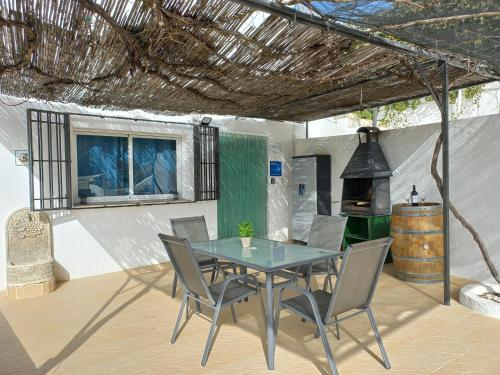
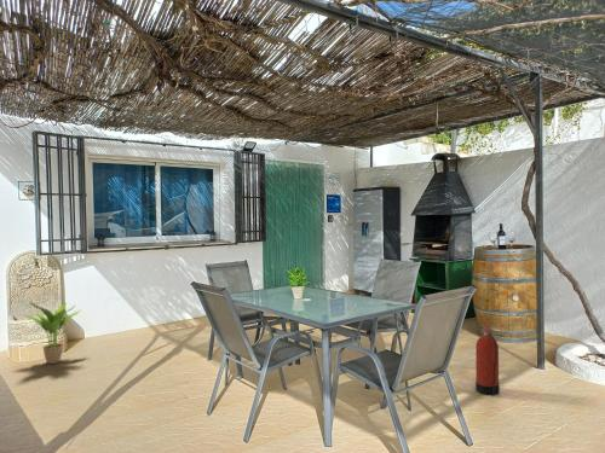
+ fire extinguisher (489, 358)
+ potted plant (54, 330)
